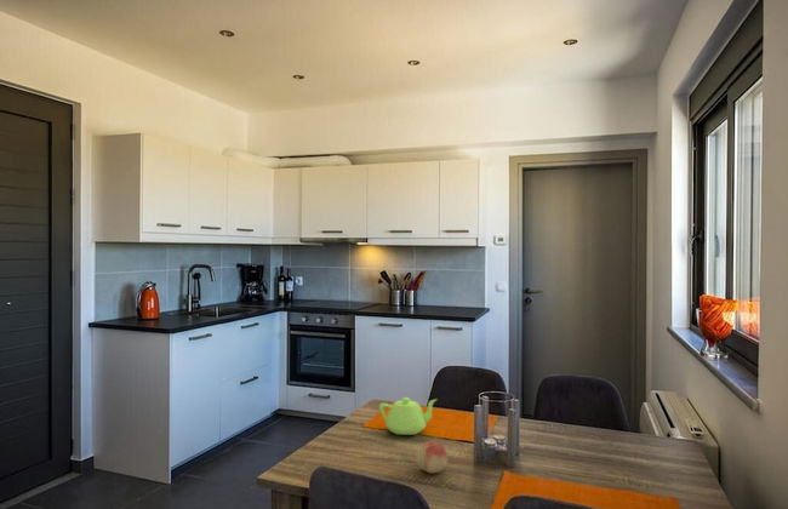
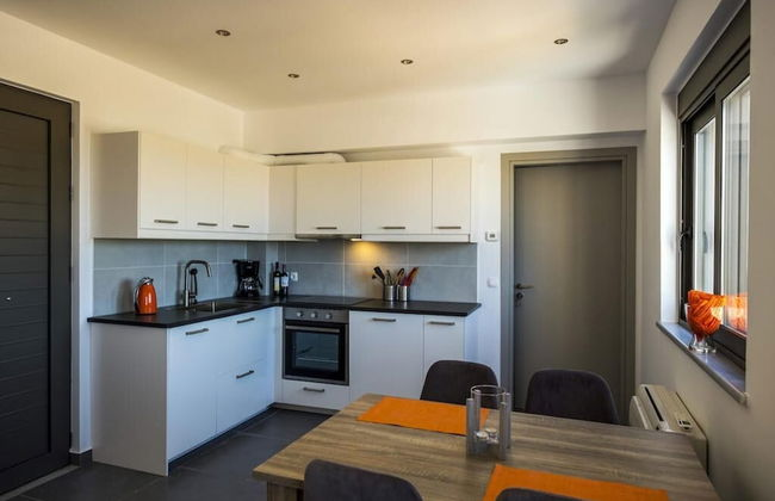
- teapot (407, 414)
- fruit (430, 457)
